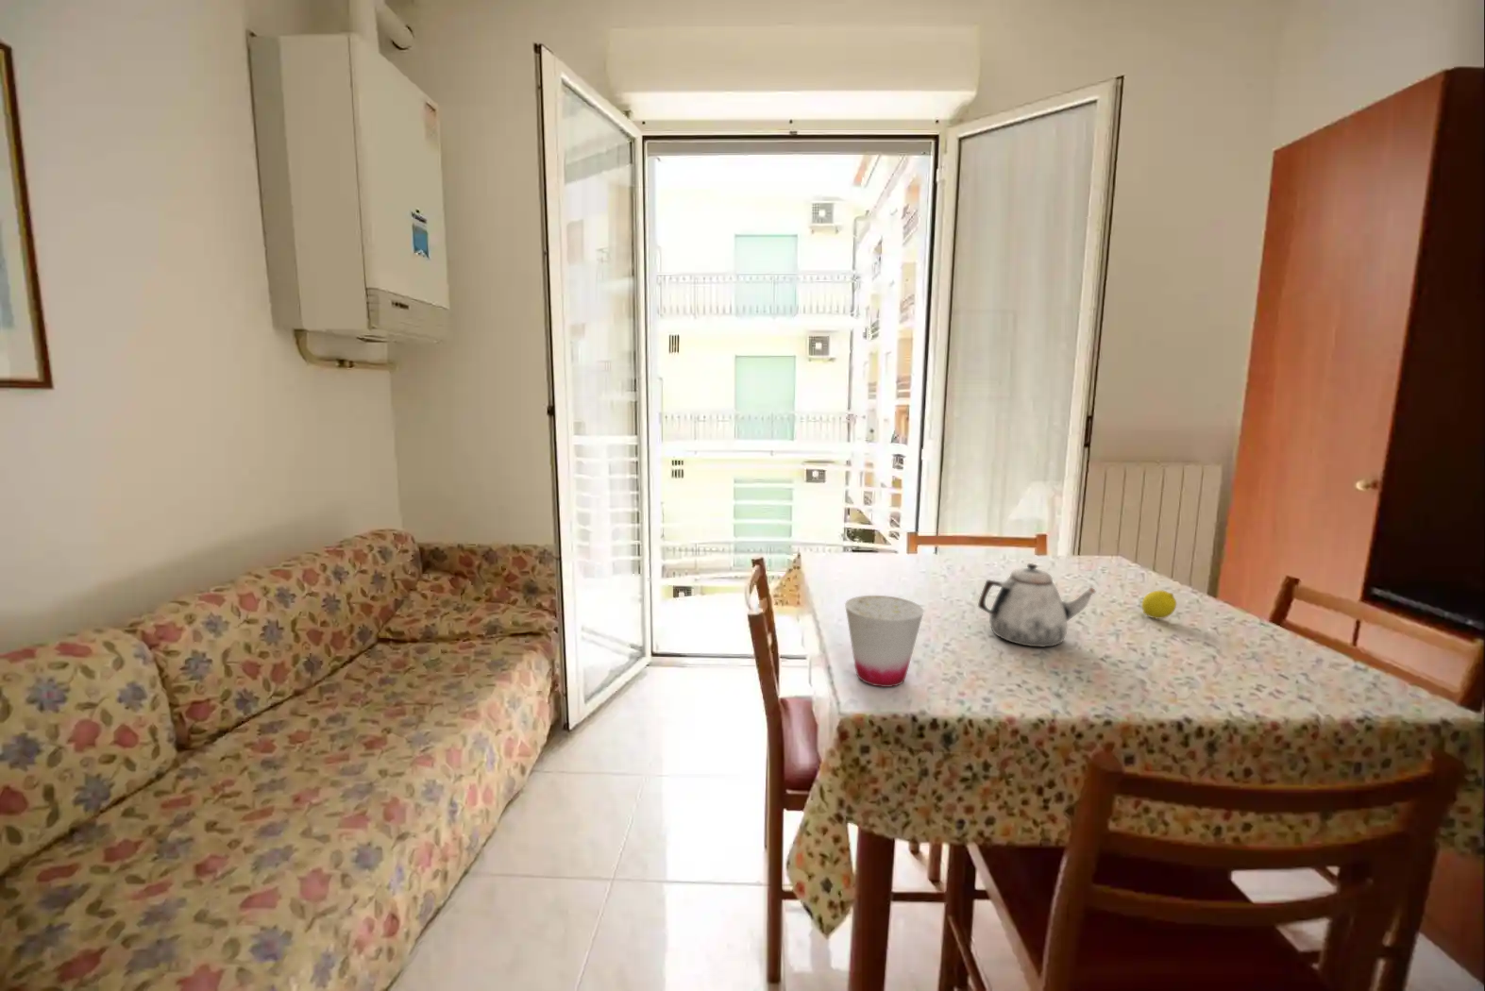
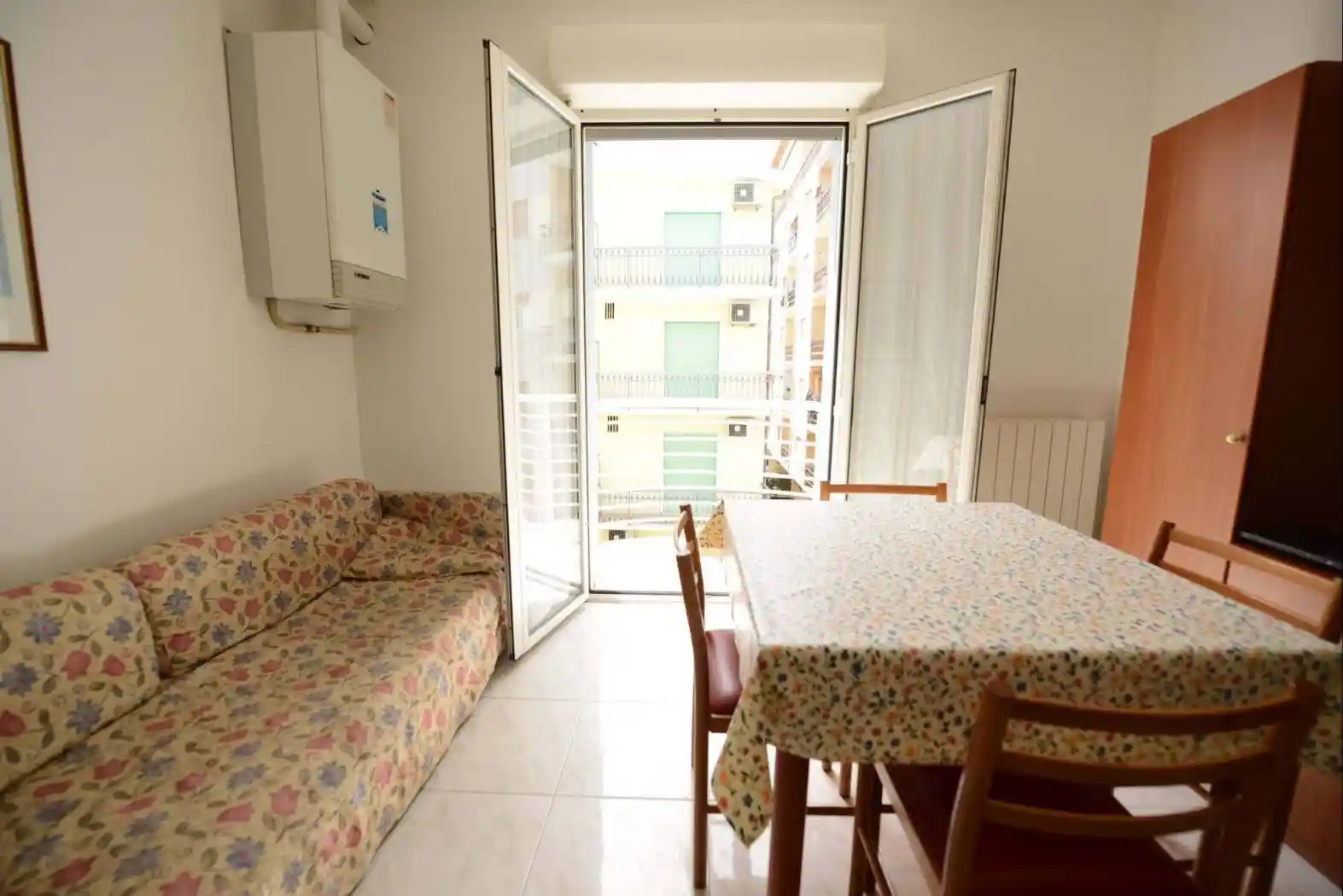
- cup (881, 641)
- teapot (1036, 601)
- fruit (1159, 604)
